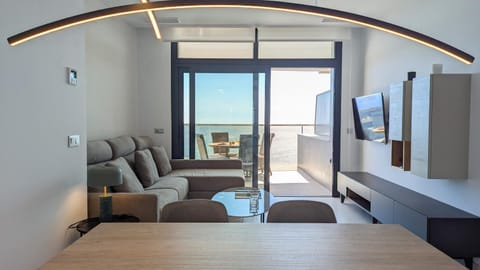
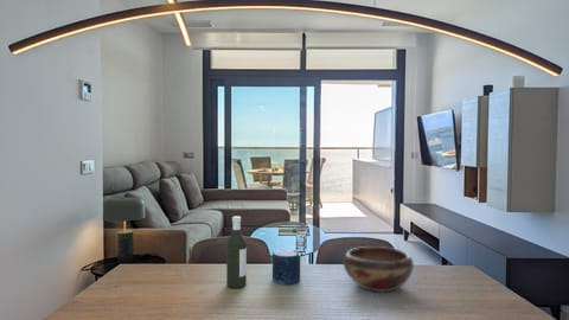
+ bottle (236, 250)
+ decorative bowl (377, 269)
+ candle (286, 265)
